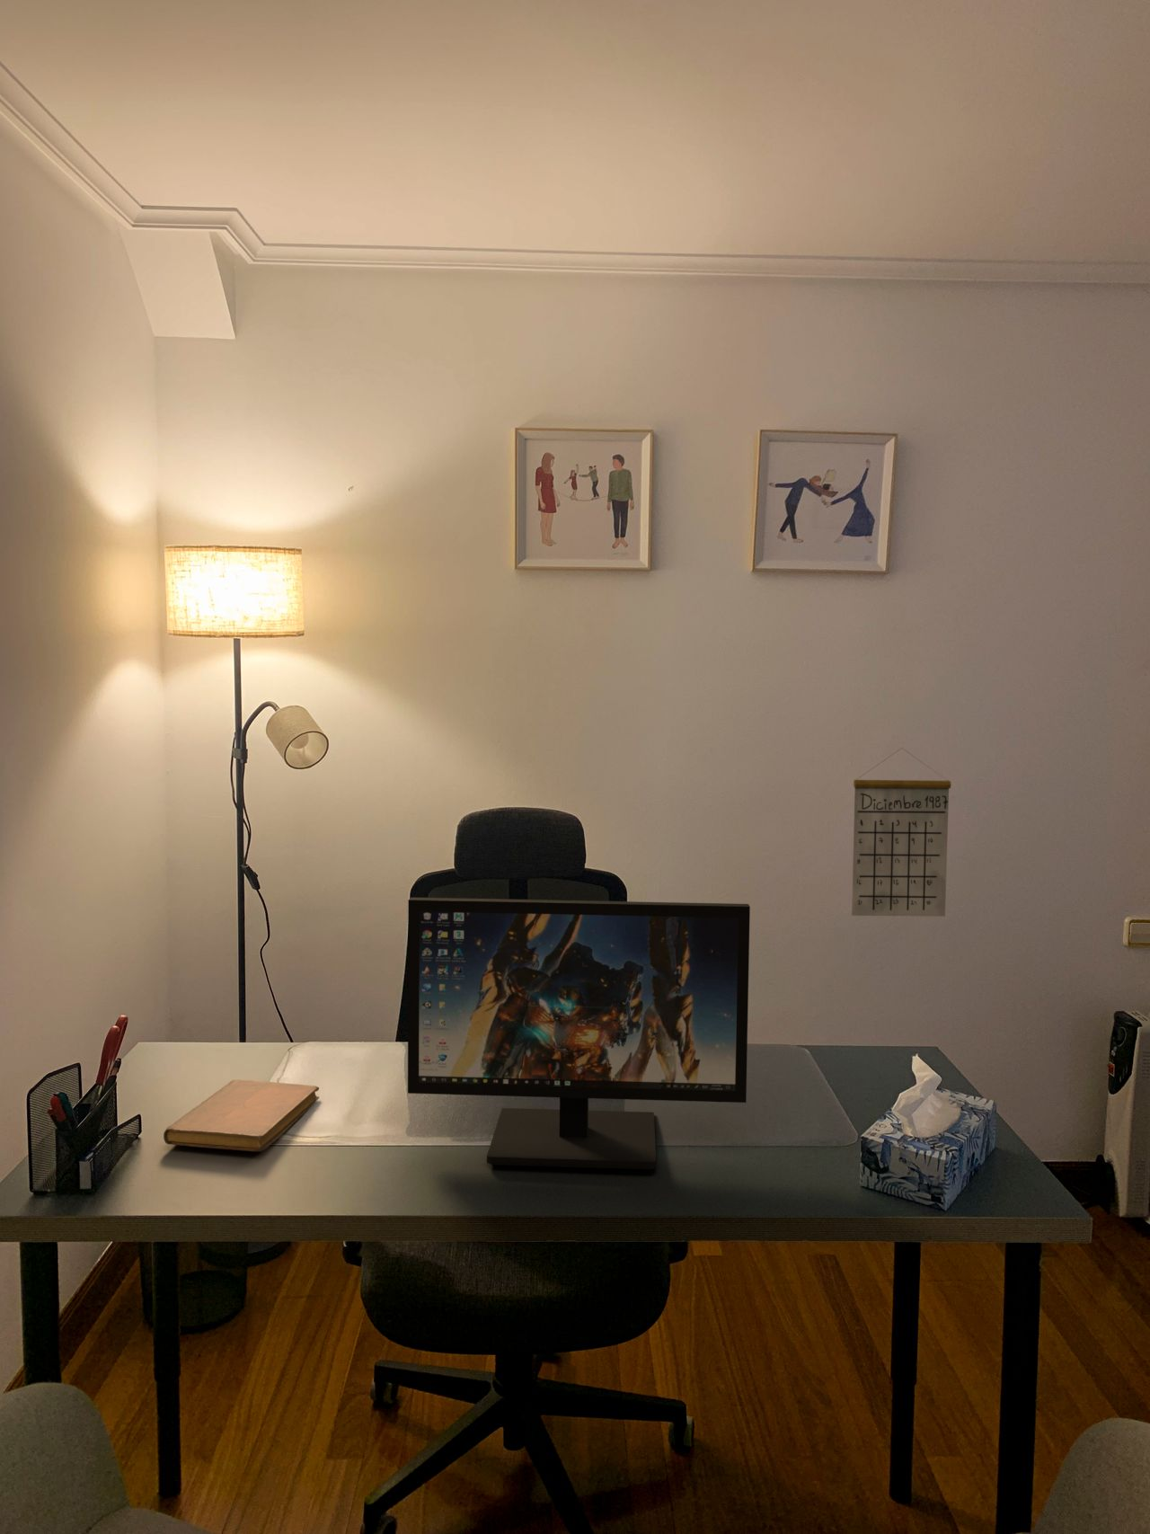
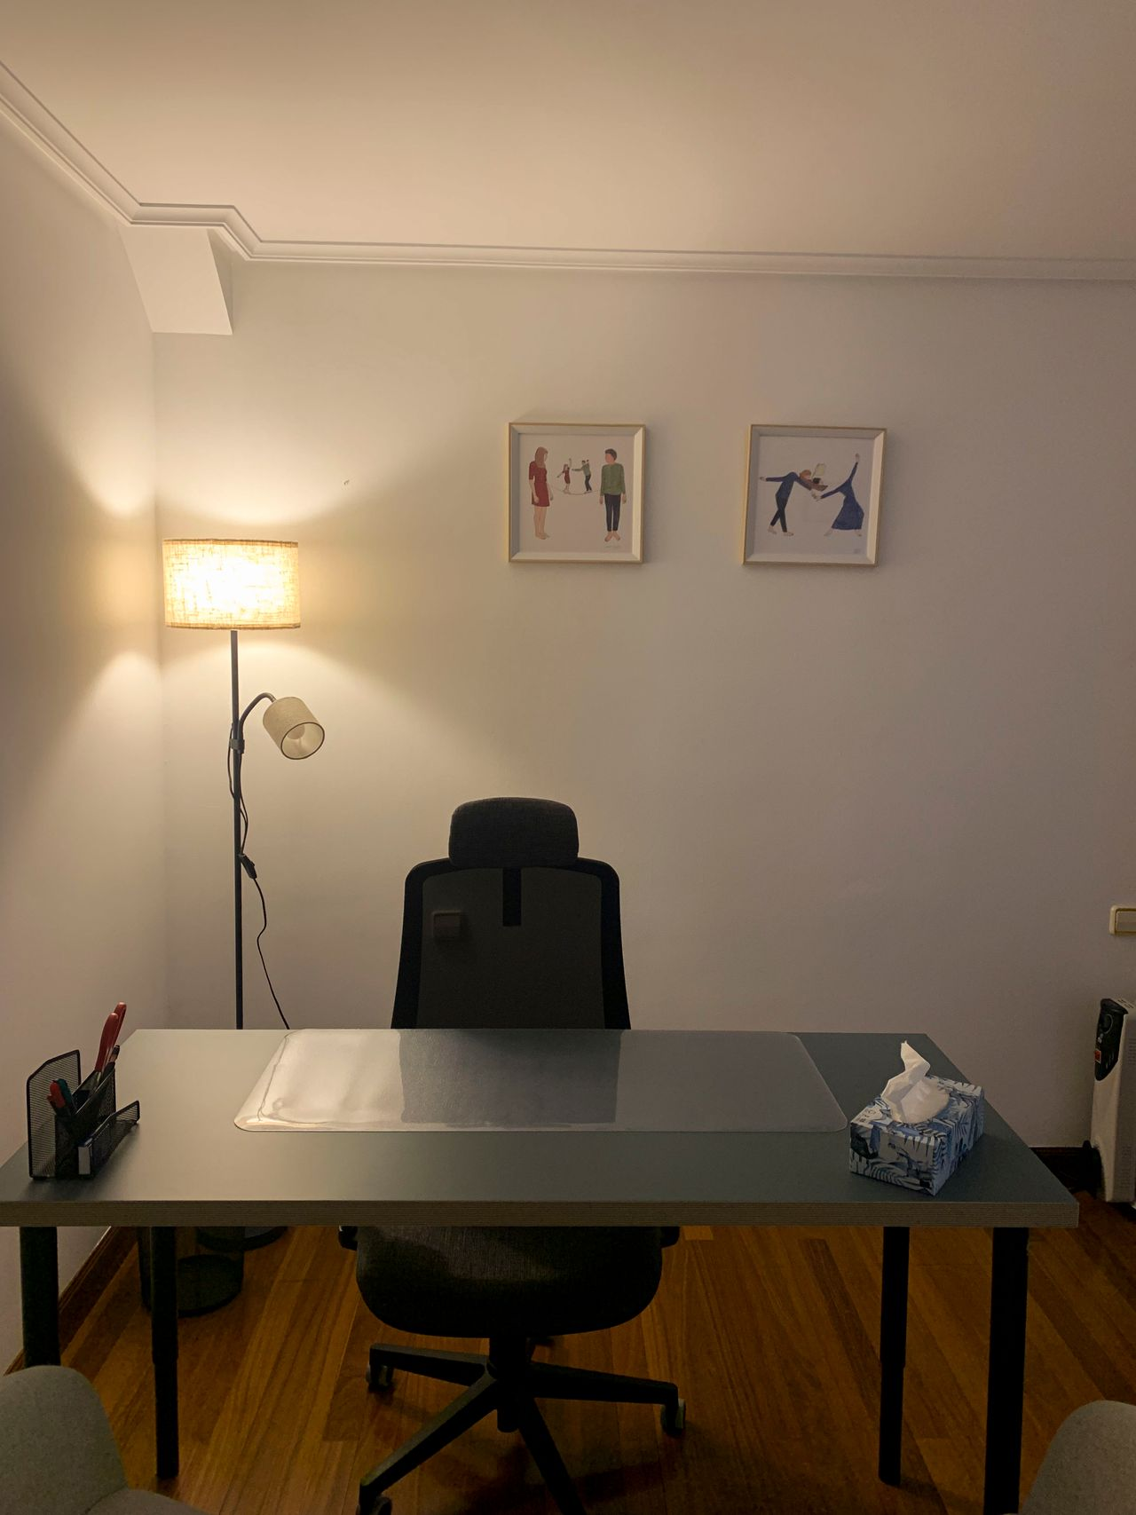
- calendar (900, 832)
- computer monitor (577, 1019)
- notebook (245, 1112)
